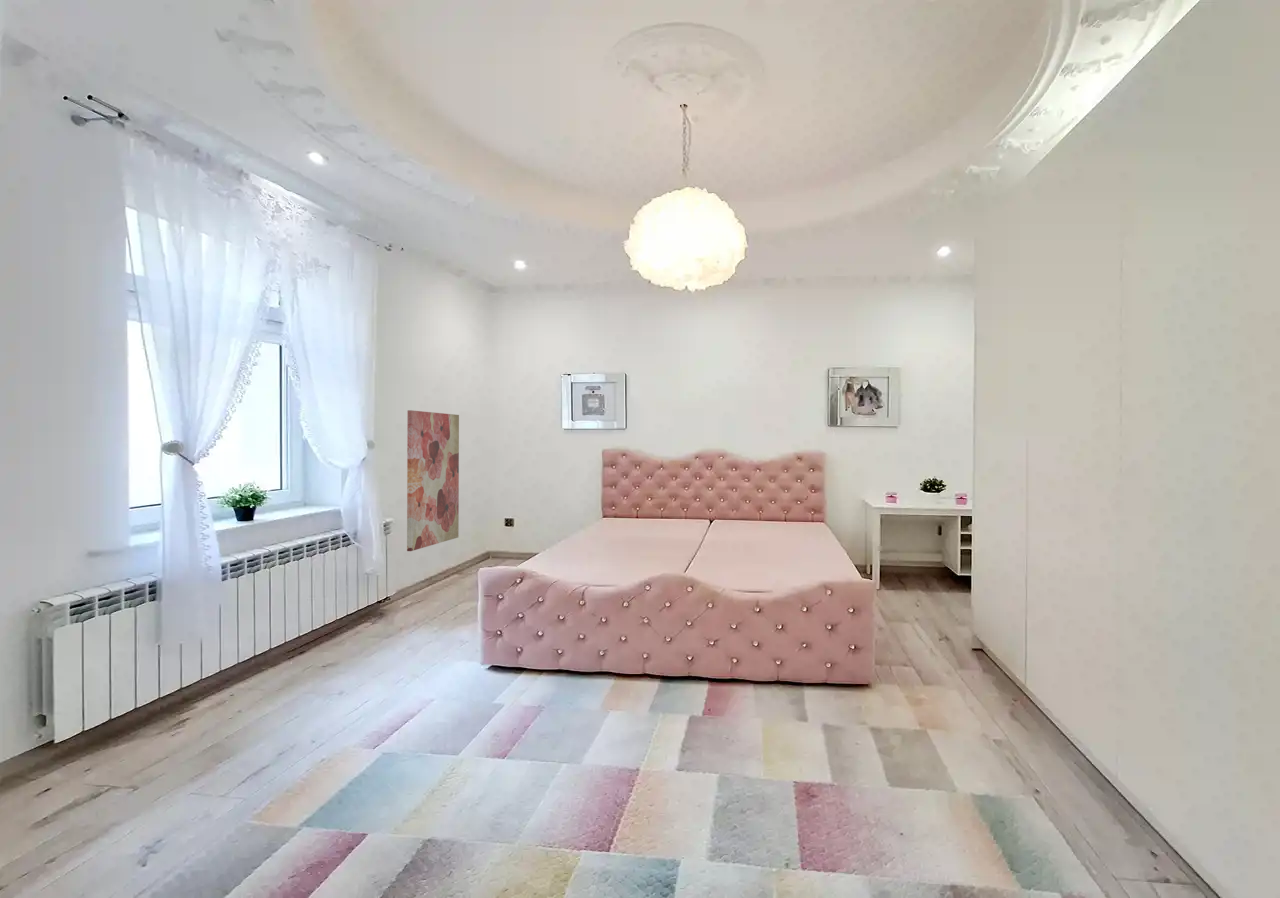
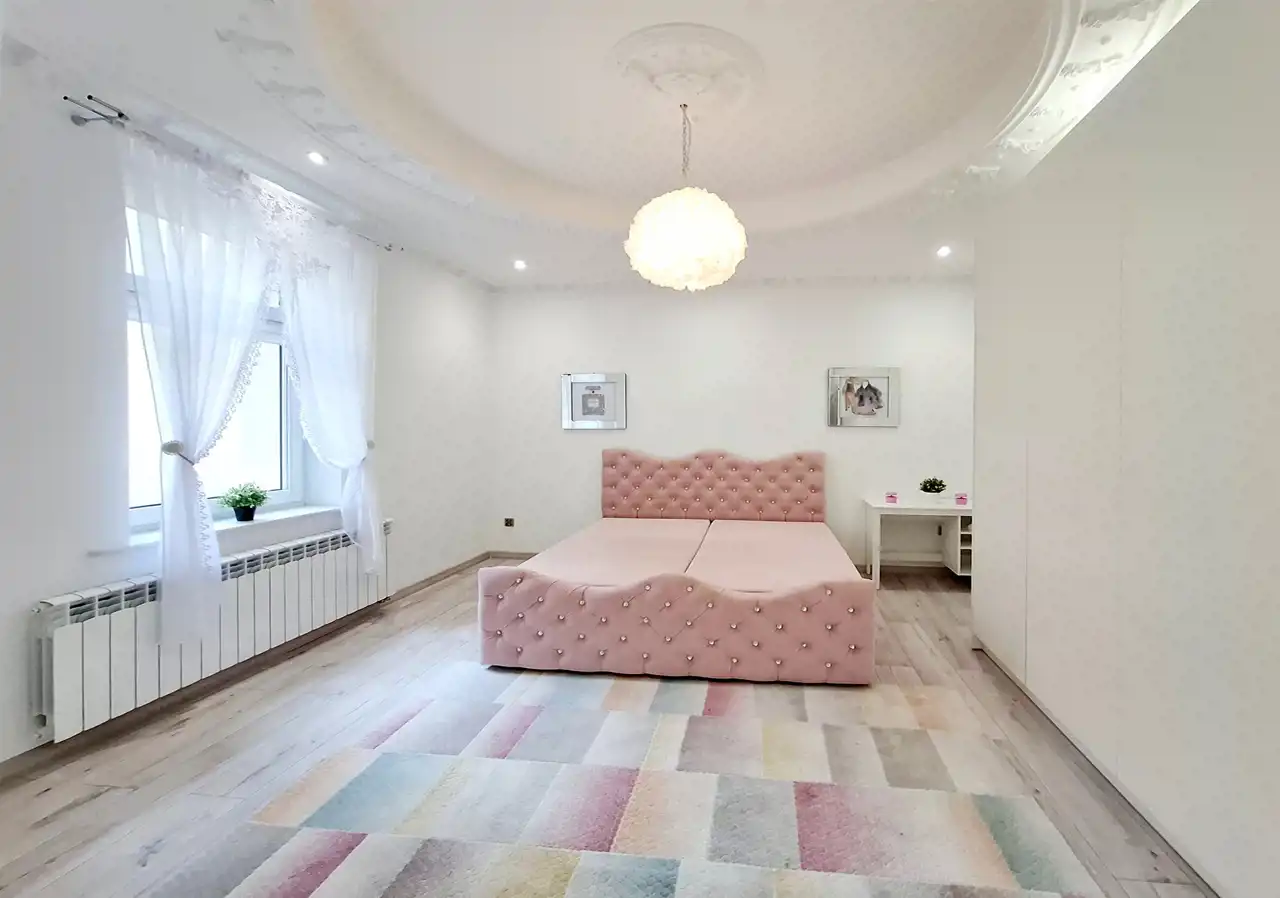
- wall art (434, 478)
